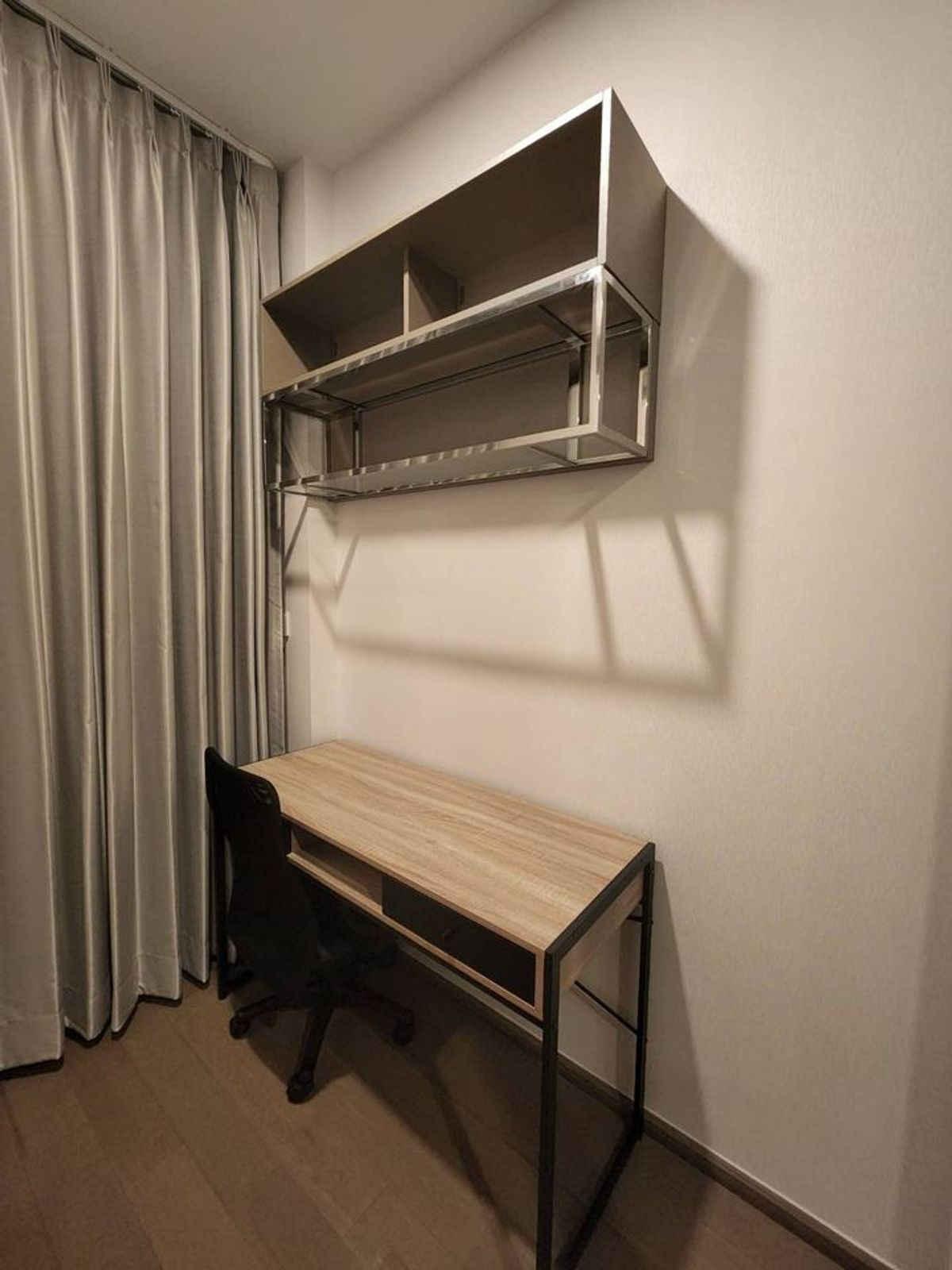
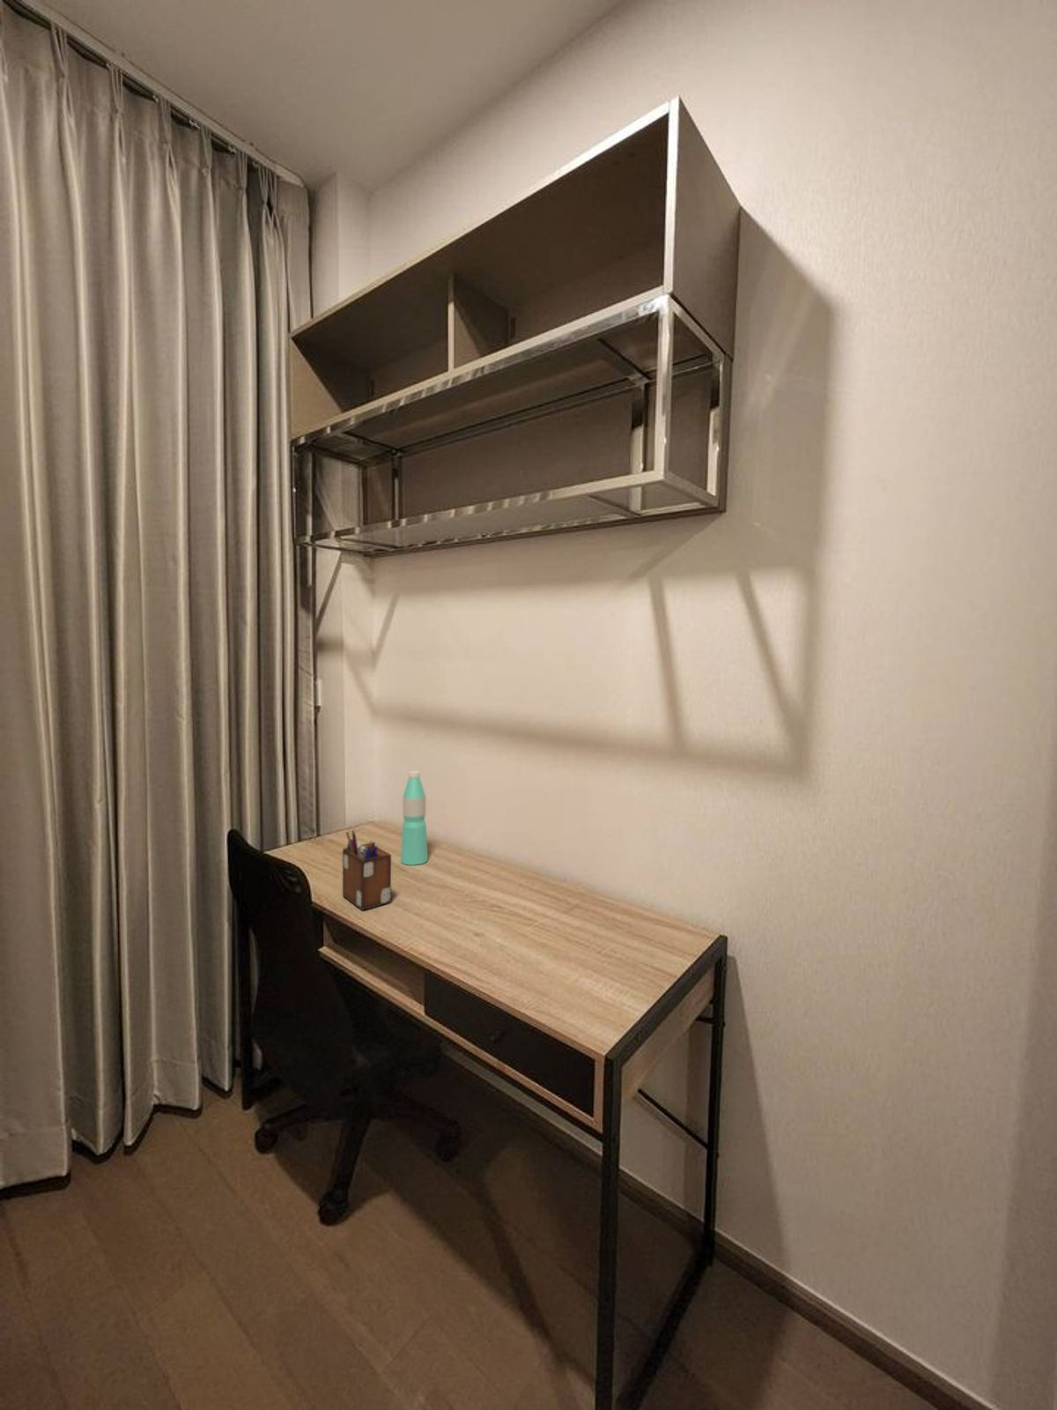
+ desk organizer (366, 866)
+ water bottle (414, 816)
